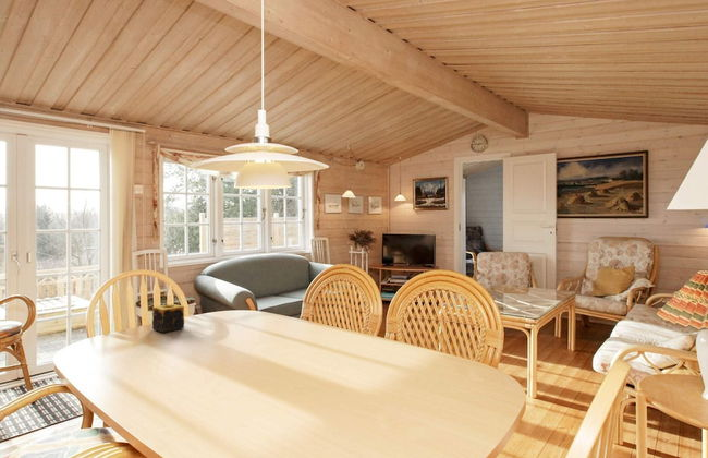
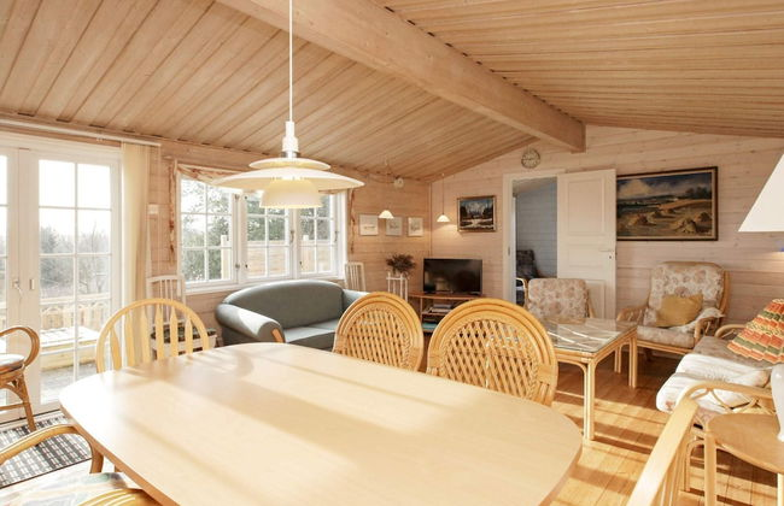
- candle (168, 317)
